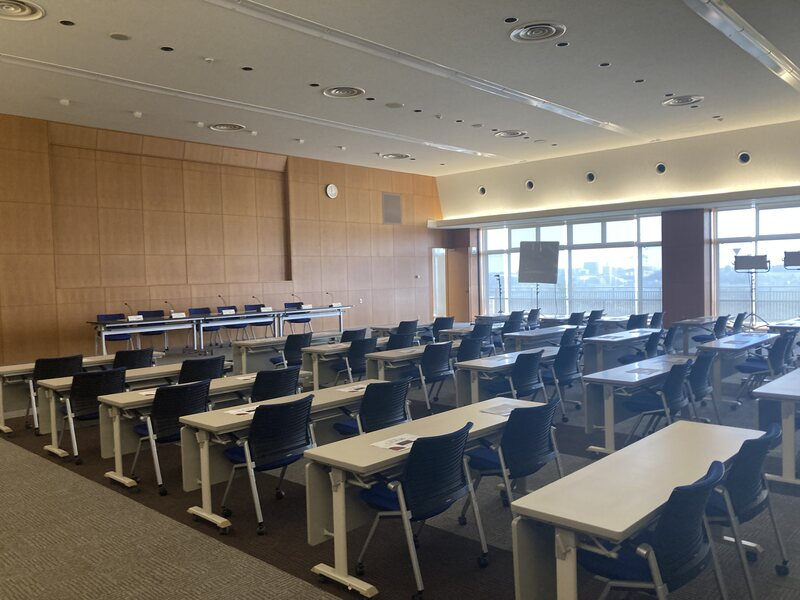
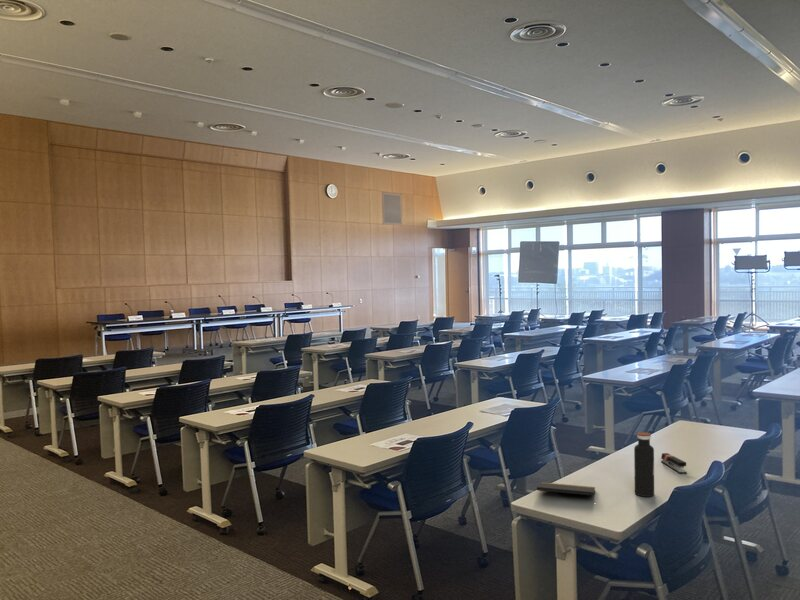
+ notepad (566, 488)
+ stapler (673, 462)
+ water bottle (644, 463)
